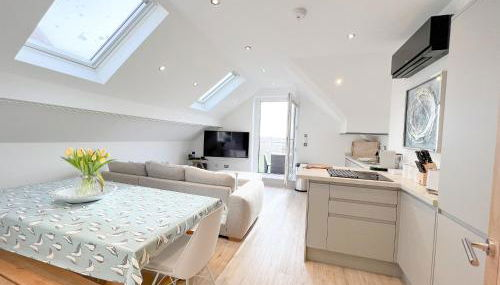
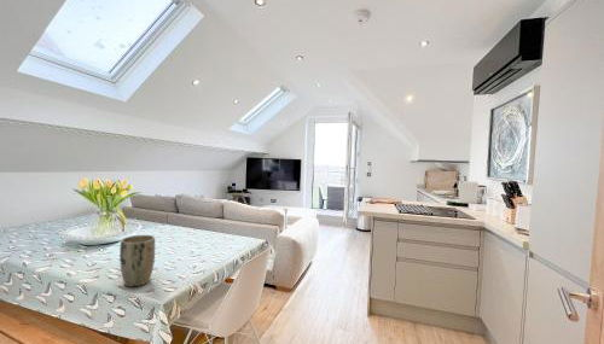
+ plant pot (137, 260)
